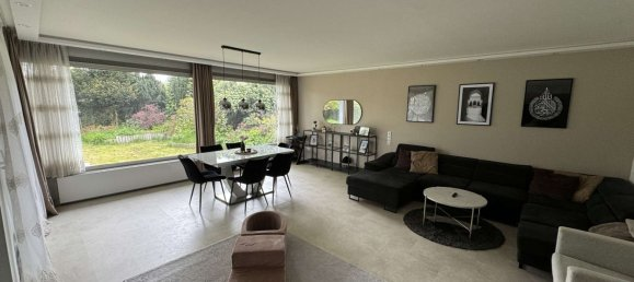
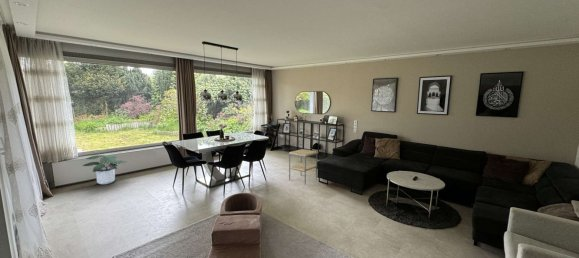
+ side table (303, 165)
+ potted plant (106, 169)
